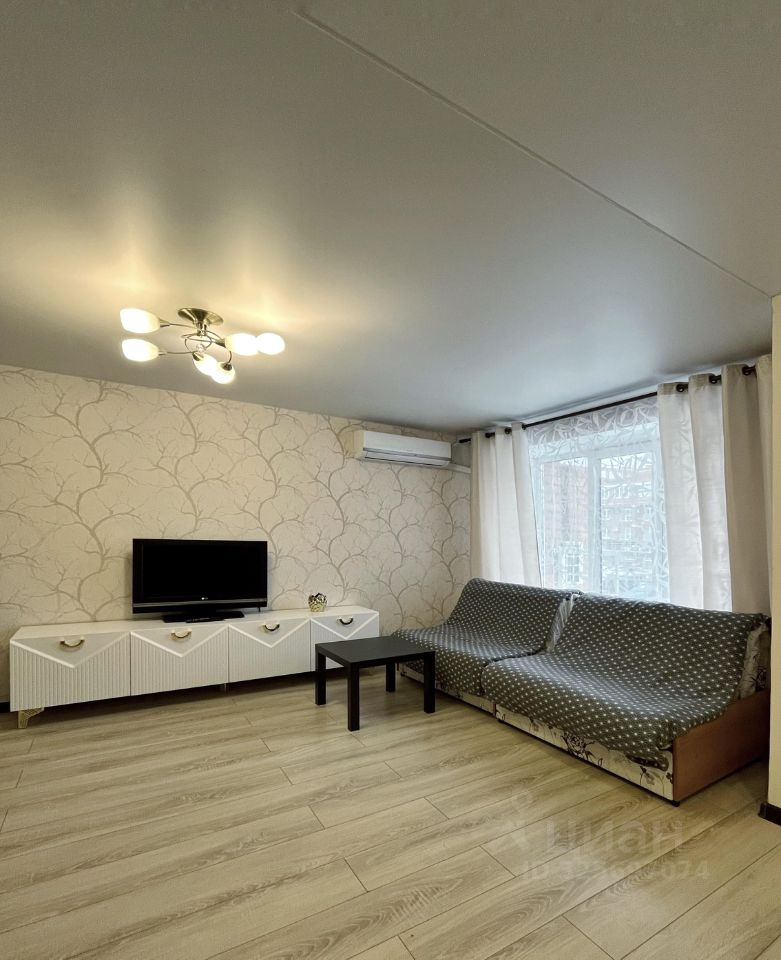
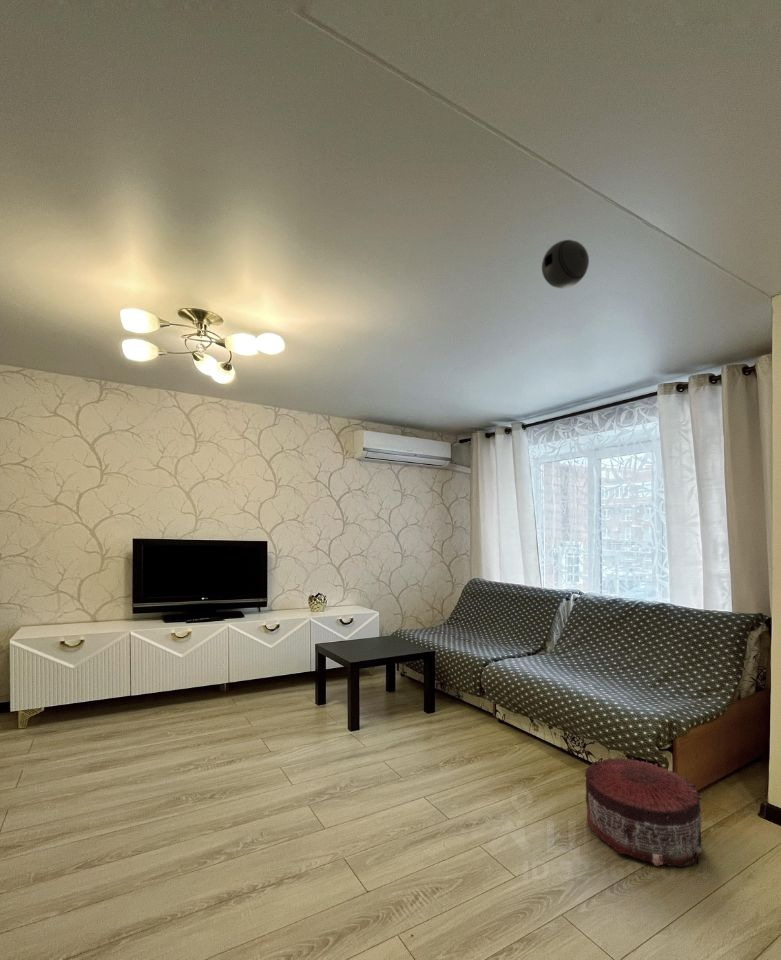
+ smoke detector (564, 264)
+ pouf (642, 804)
